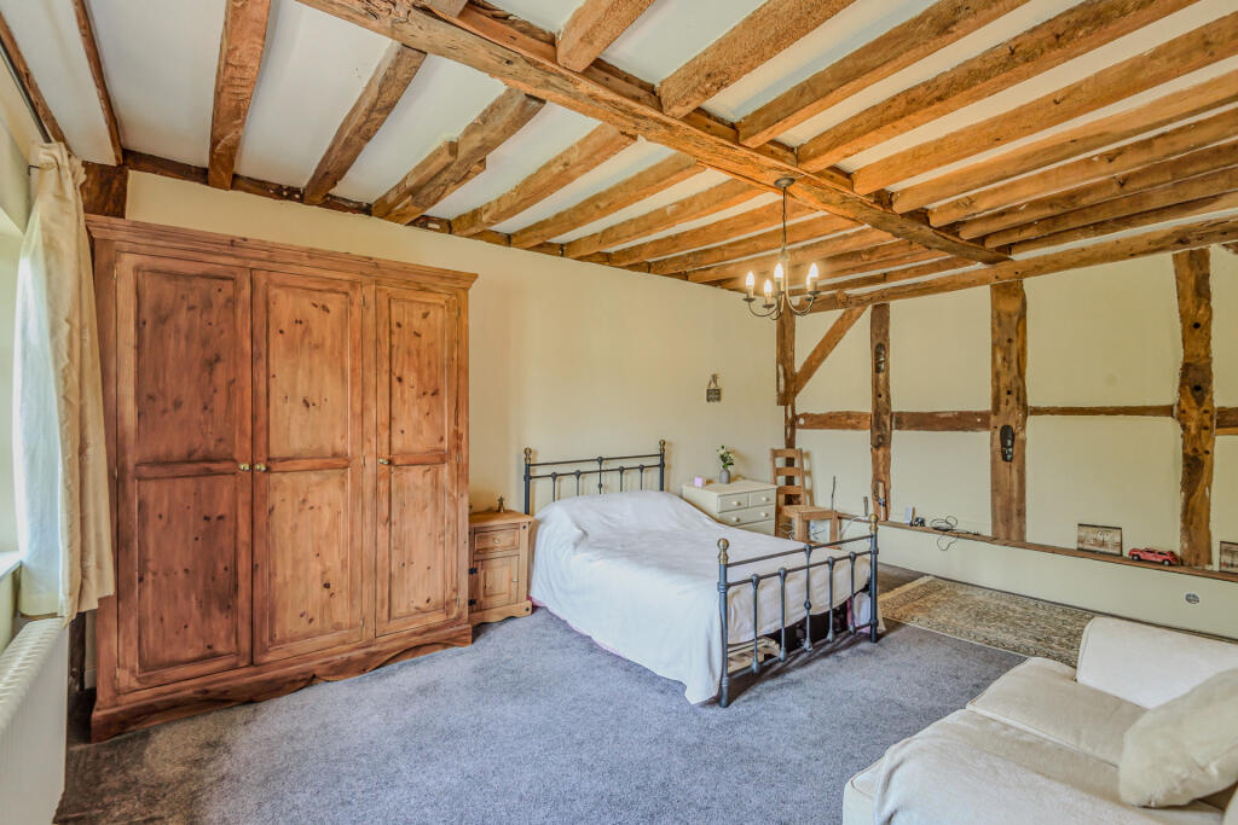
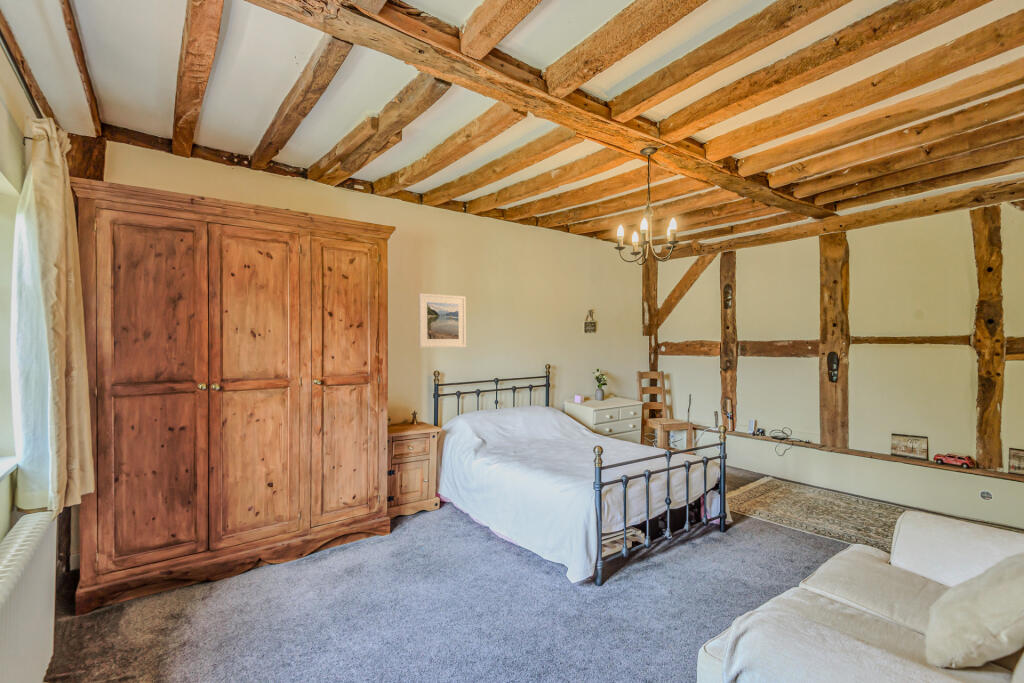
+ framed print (443, 321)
